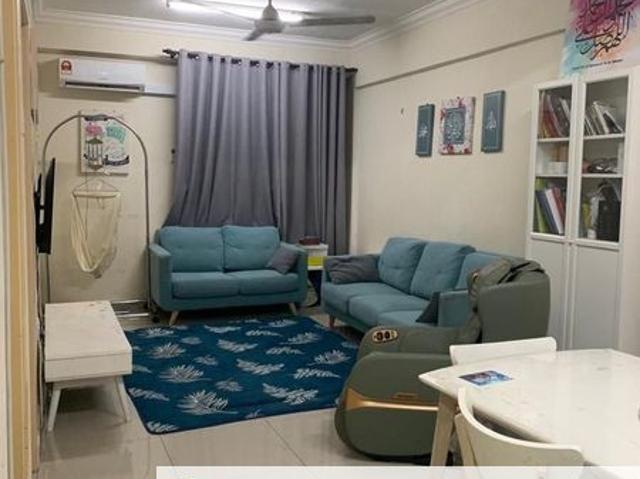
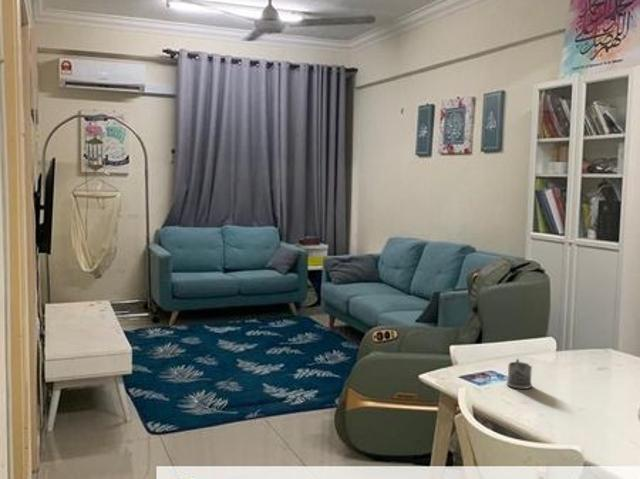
+ tea glass holder (519, 371)
